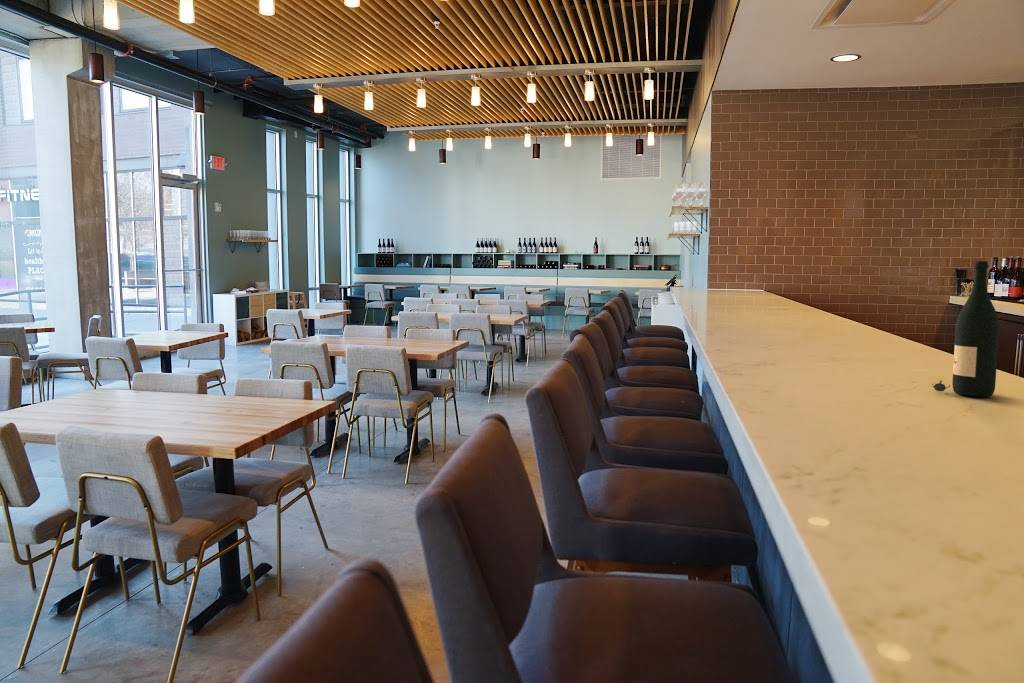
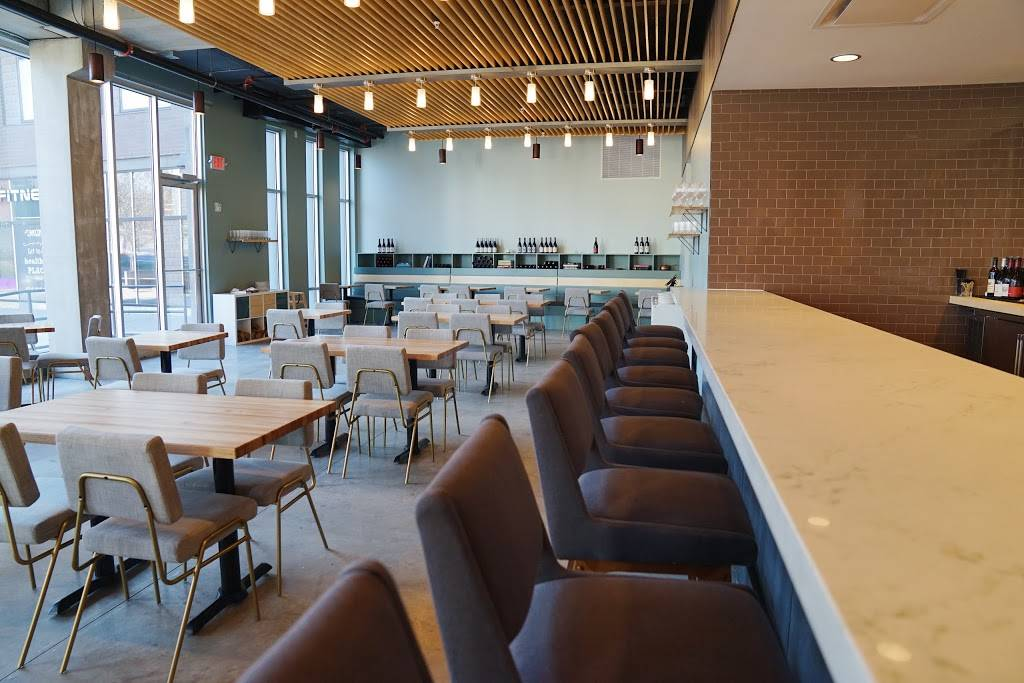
- wine bottle (965, 327)
